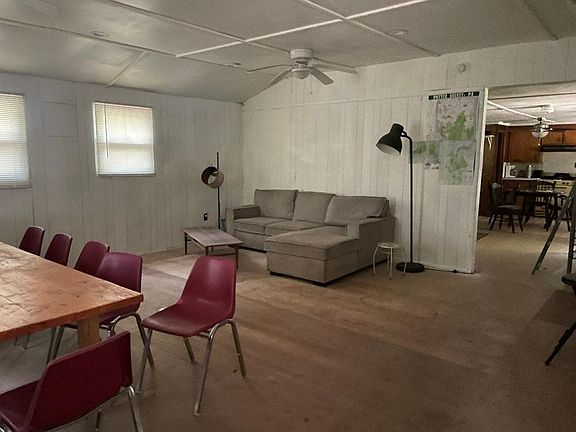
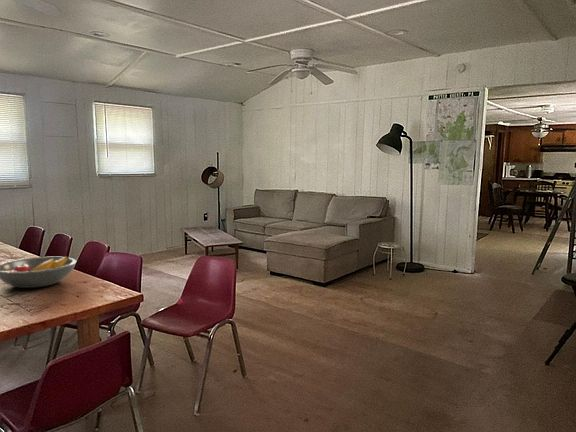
+ fruit bowl (36, 271)
